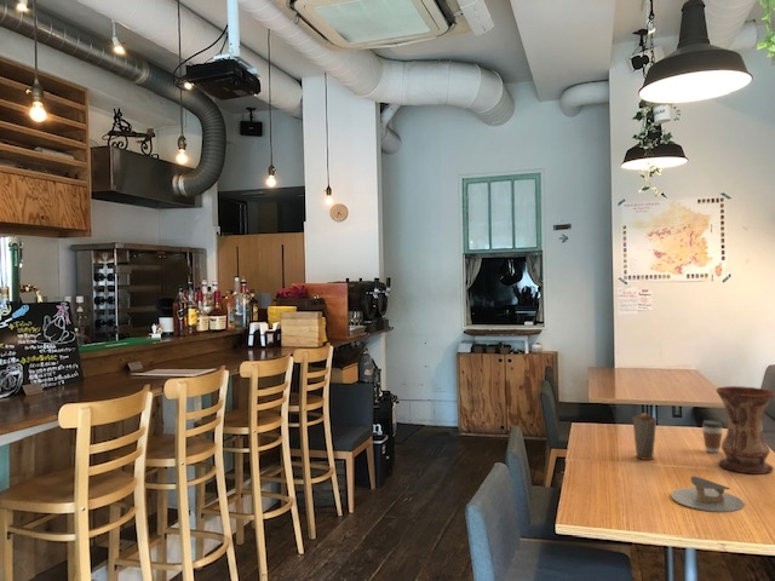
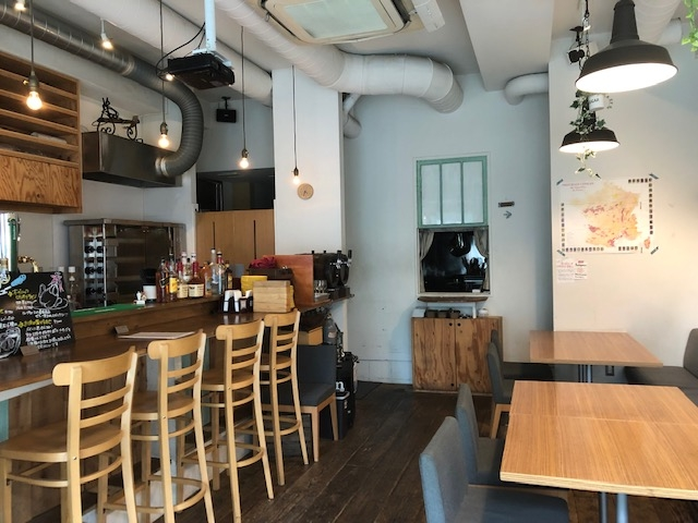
- vase (745, 428)
- mug (644, 436)
- napkin holder (706, 491)
- coffee cup (712, 436)
